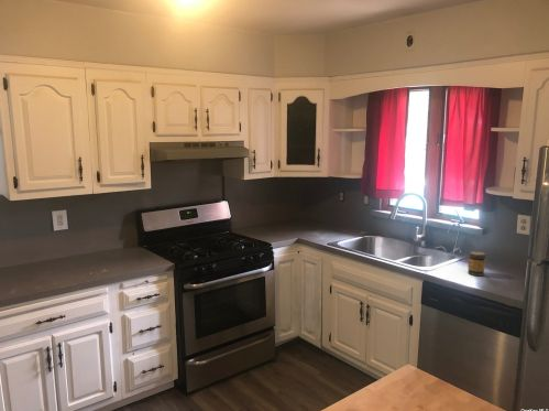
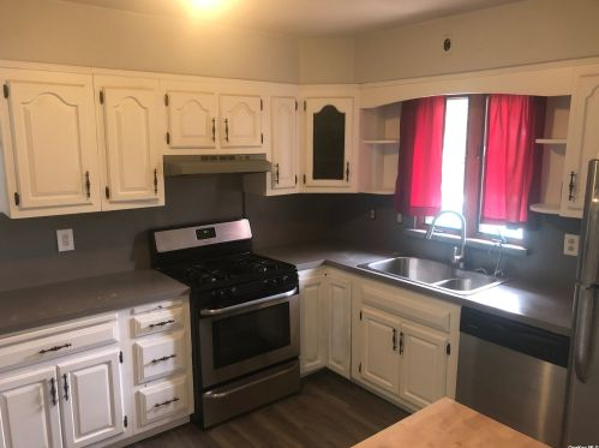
- jar (476, 263)
